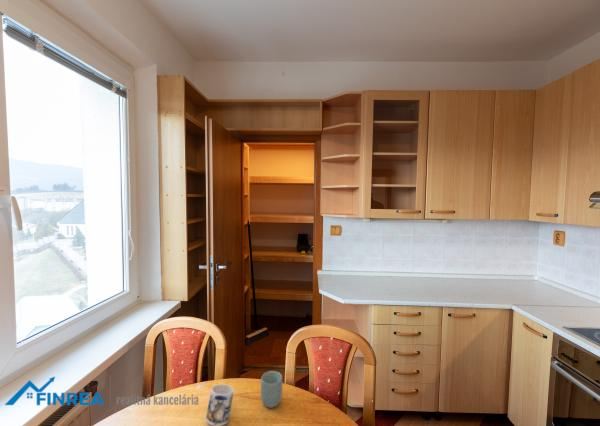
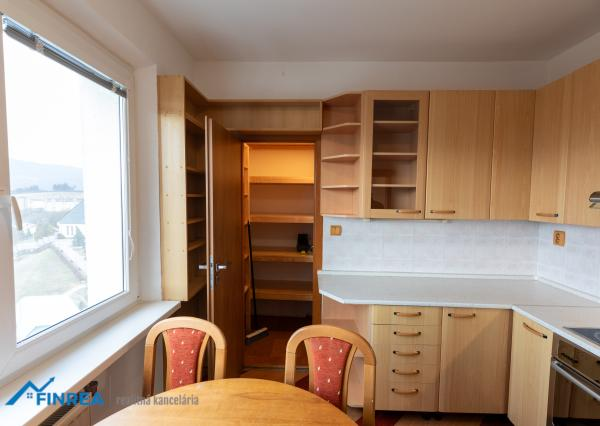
- mug (218, 402)
- cup (271, 390)
